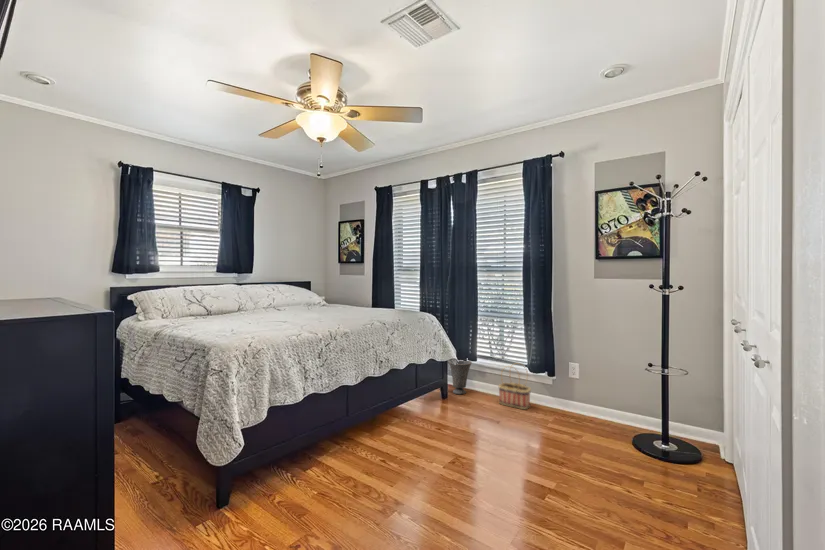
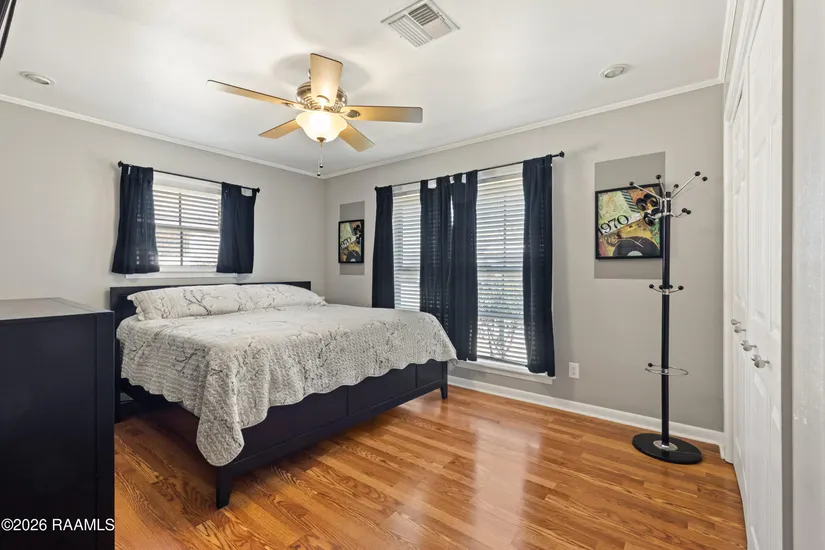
- vase (460, 377)
- basket (514, 384)
